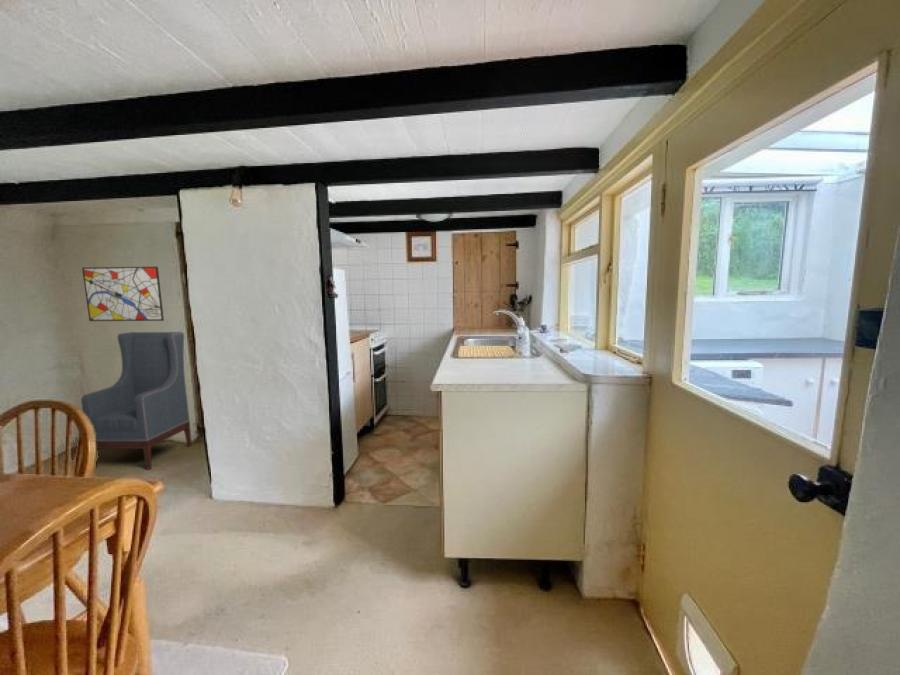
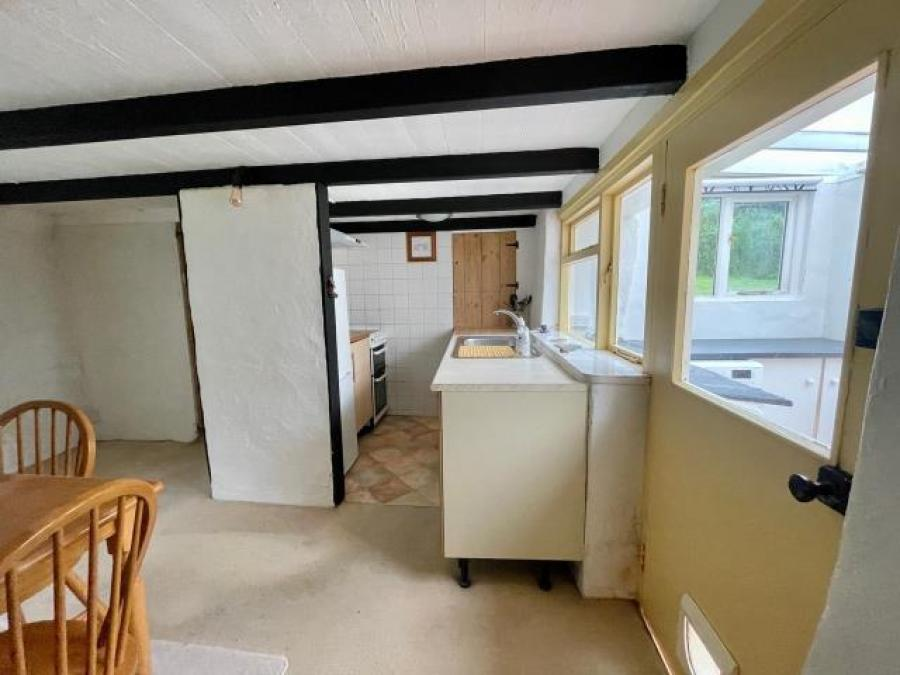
- wall art (123, 294)
- armchair (139, 396)
